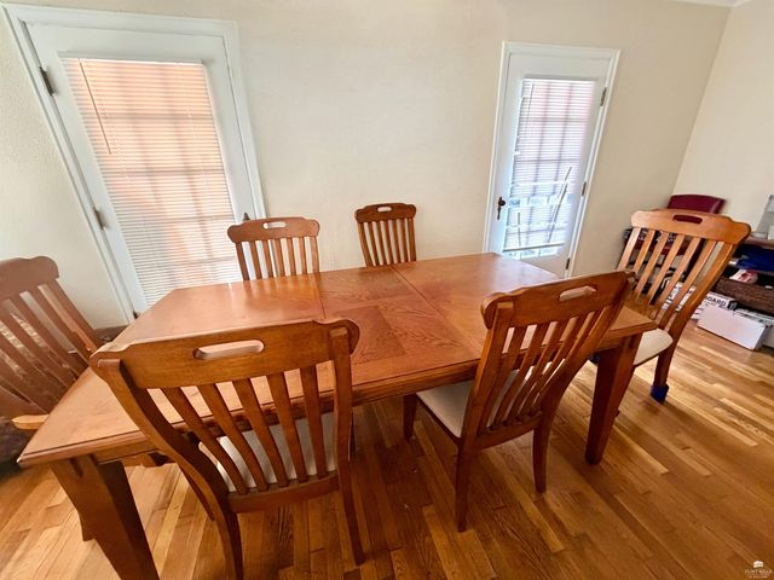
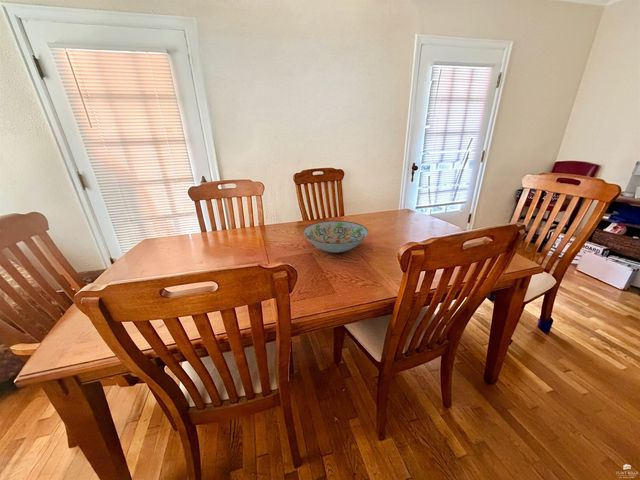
+ decorative bowl (335, 239)
